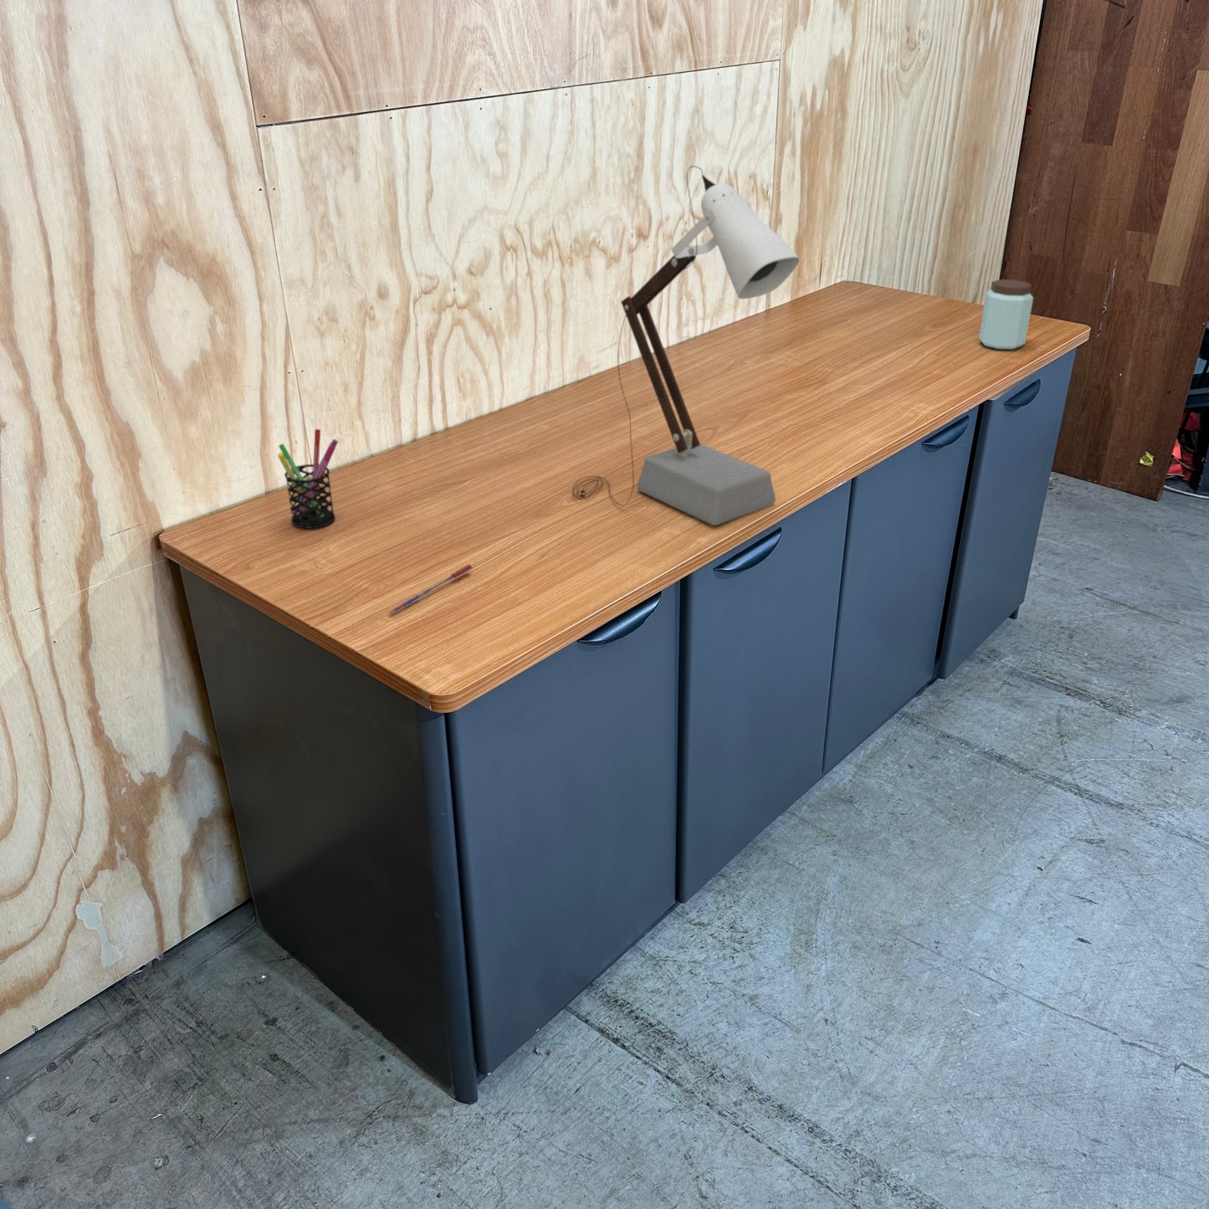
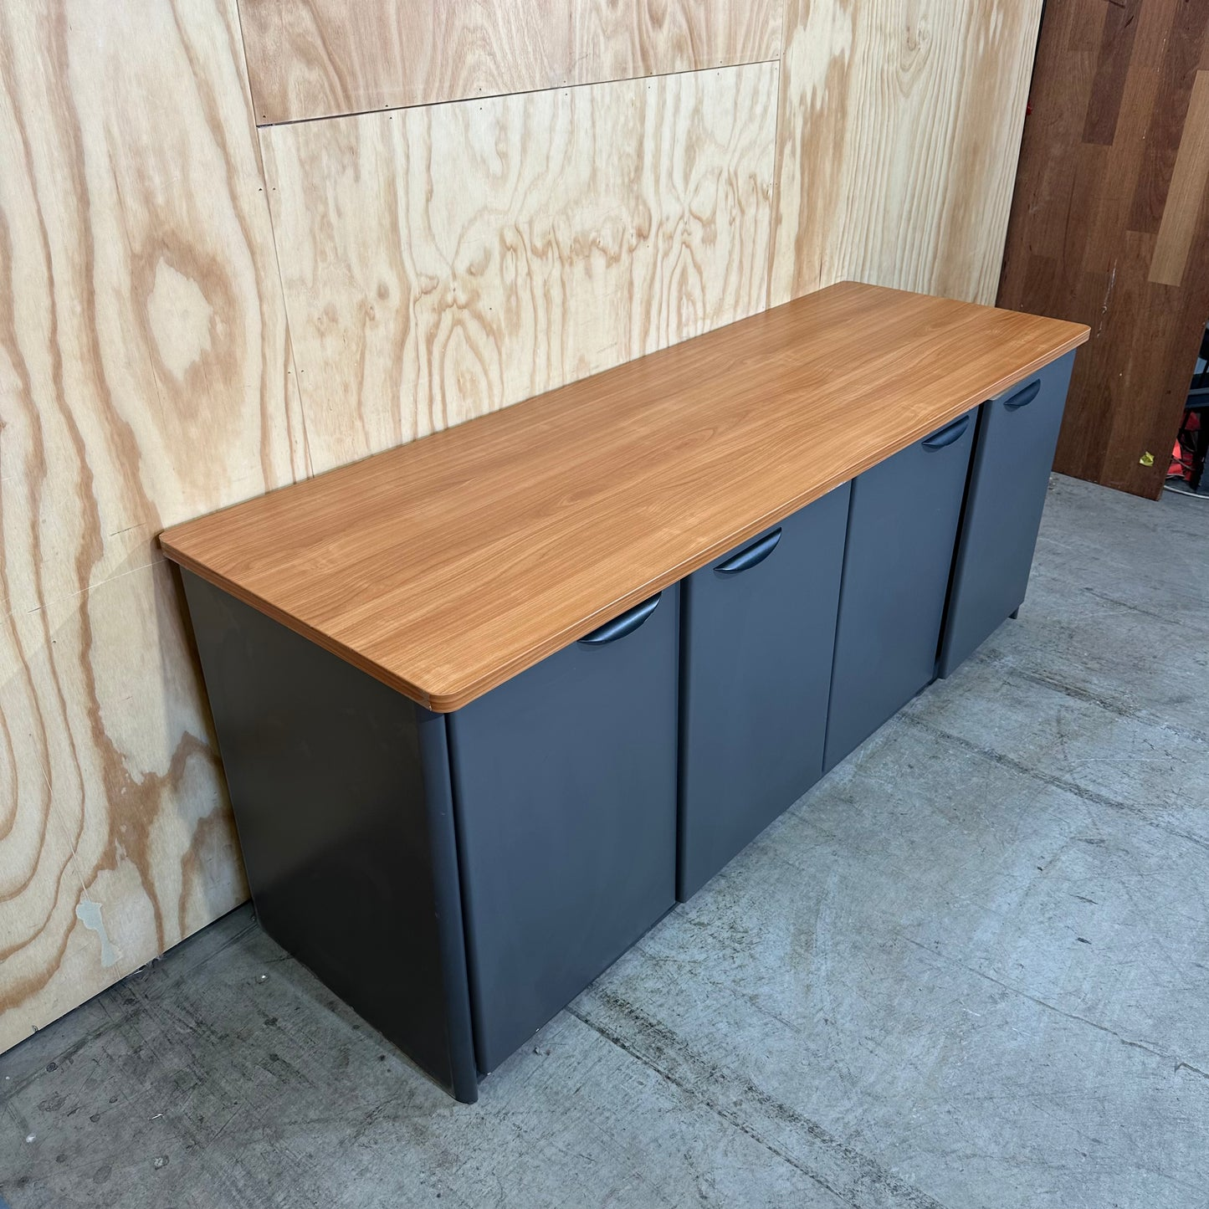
- desk lamp (663, 348)
- peanut butter (1005, 313)
- pen (430, 588)
- pen holder (306, 477)
